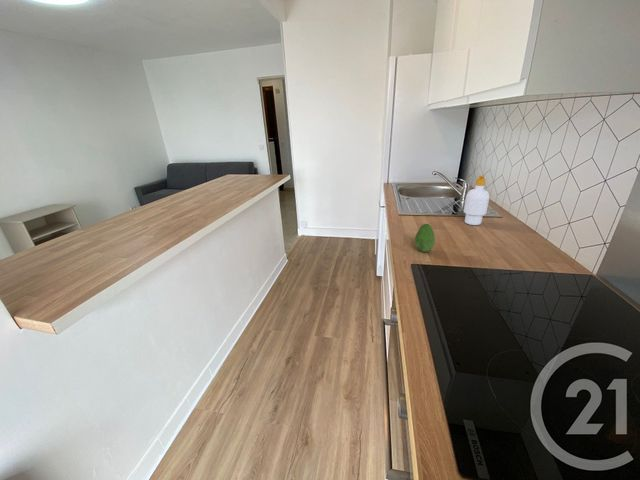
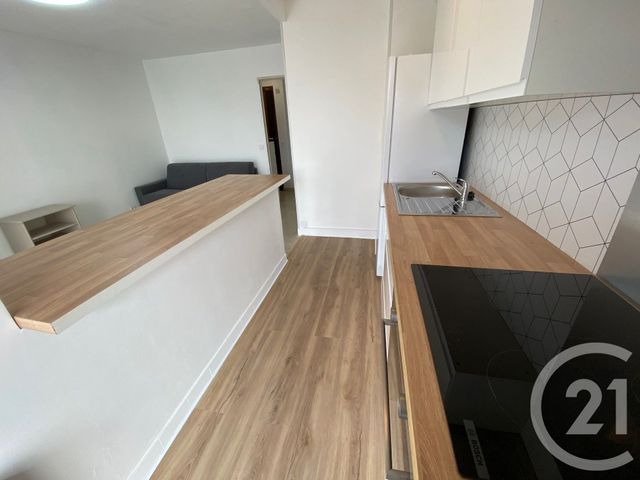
- soap bottle (476, 200)
- fruit (425, 237)
